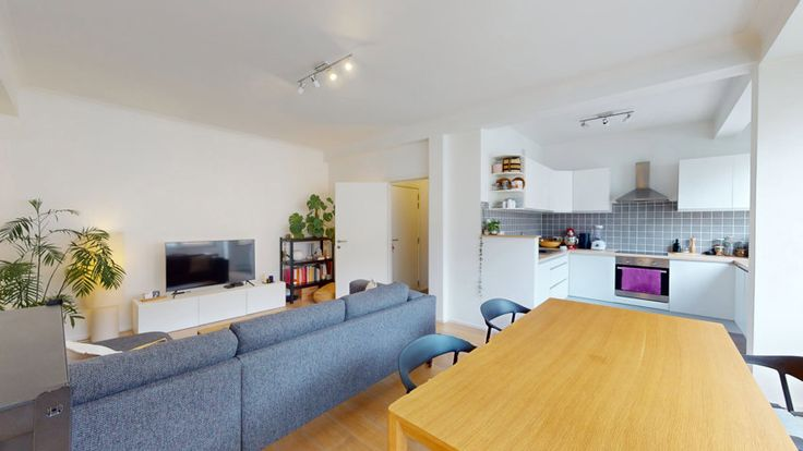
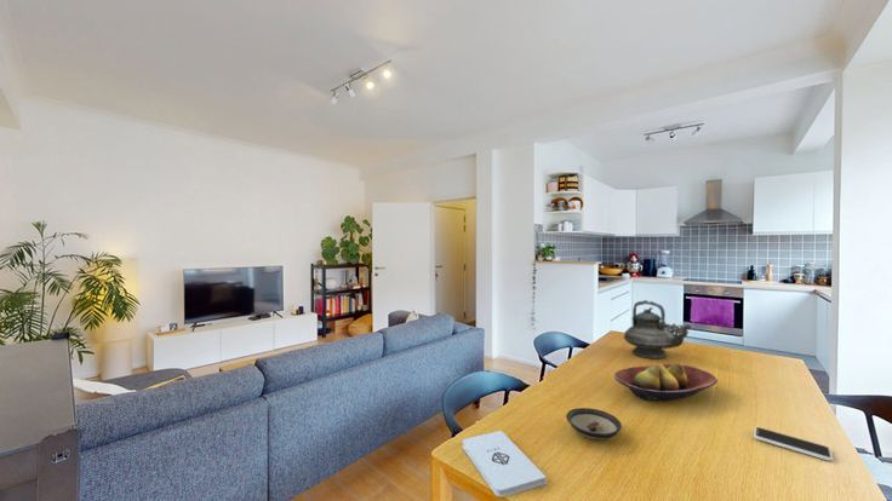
+ saucer (593, 426)
+ notepad (499, 460)
+ smartphone (790, 442)
+ teapot (656, 328)
+ fruit bowl (664, 378)
